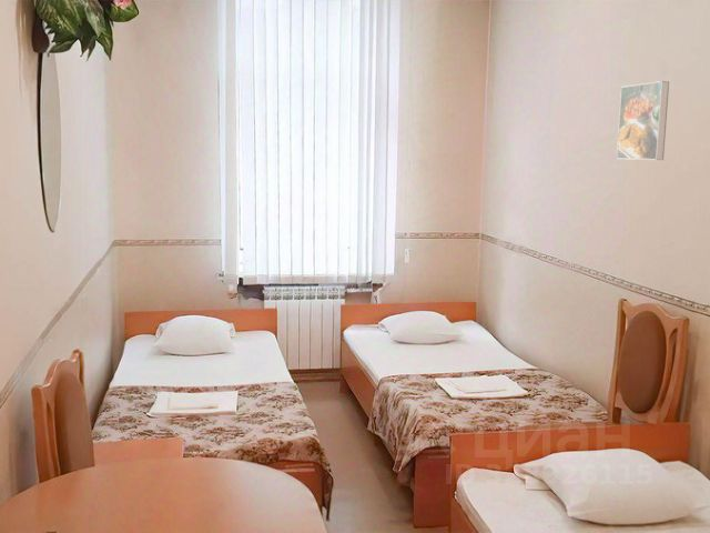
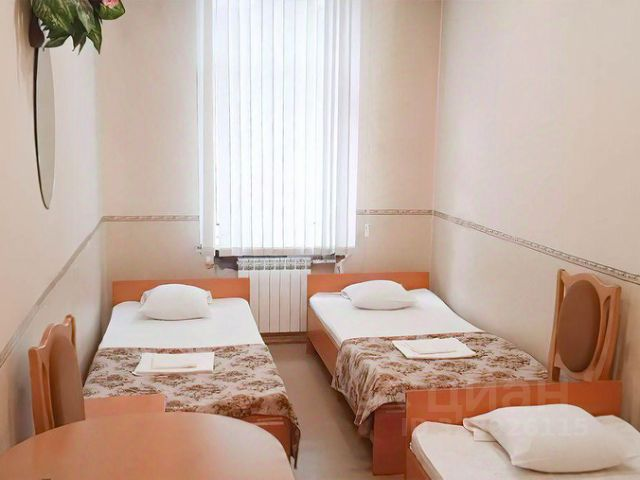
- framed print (641, 121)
